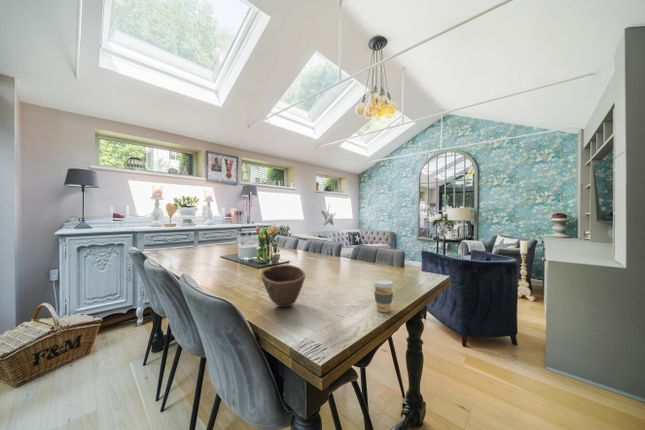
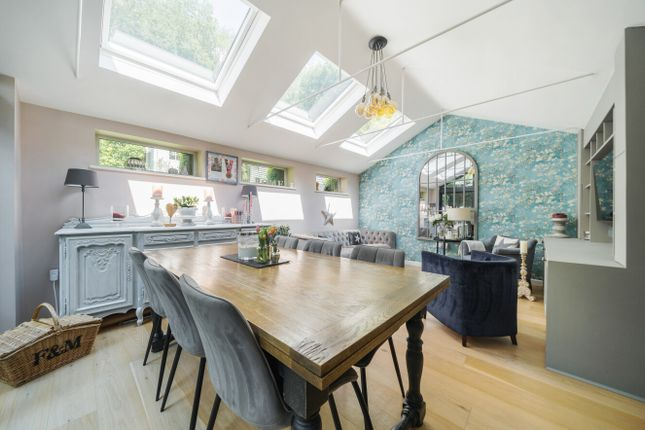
- coffee cup (383, 295)
- bowl (283, 287)
